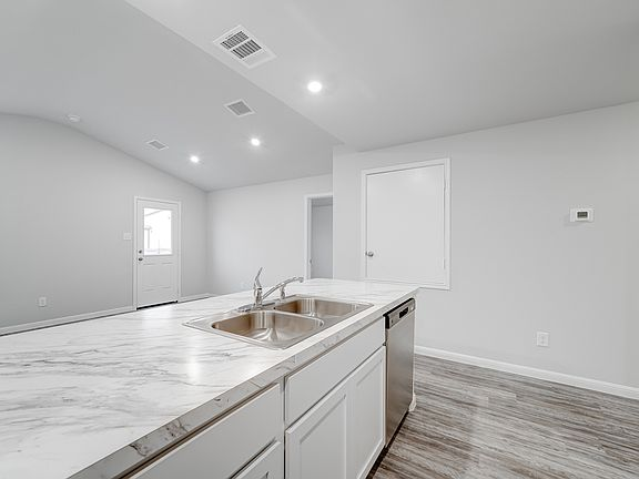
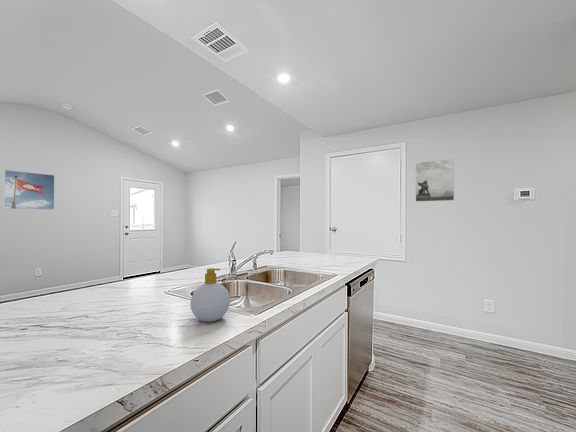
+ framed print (434, 181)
+ soap bottle (210, 293)
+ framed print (30, 191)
